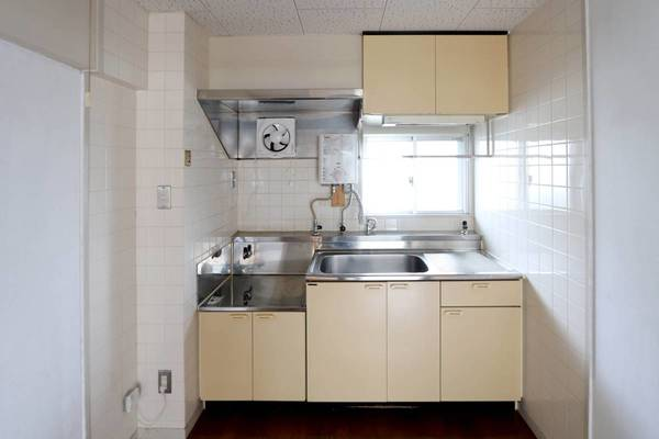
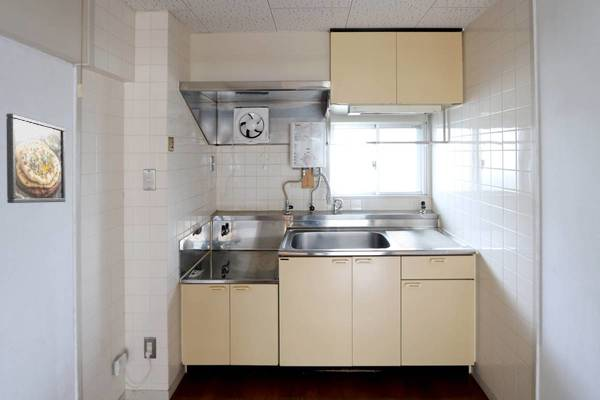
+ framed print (38, 161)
